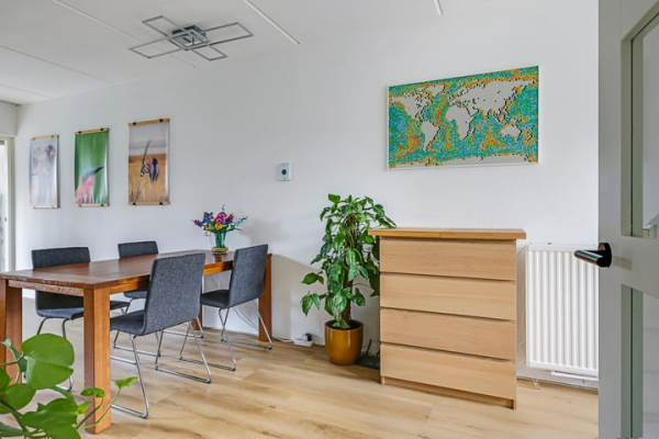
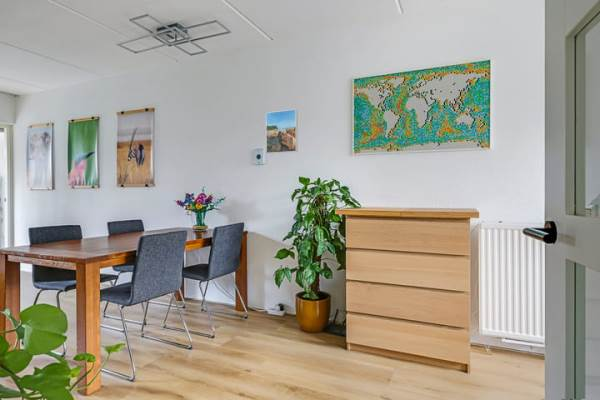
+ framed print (281, 131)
